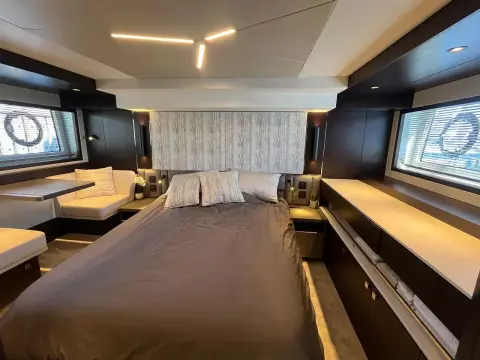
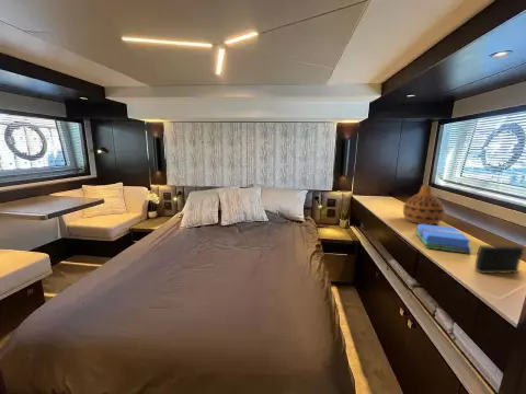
+ vase (423, 204)
+ speaker (496, 258)
+ books (441, 236)
